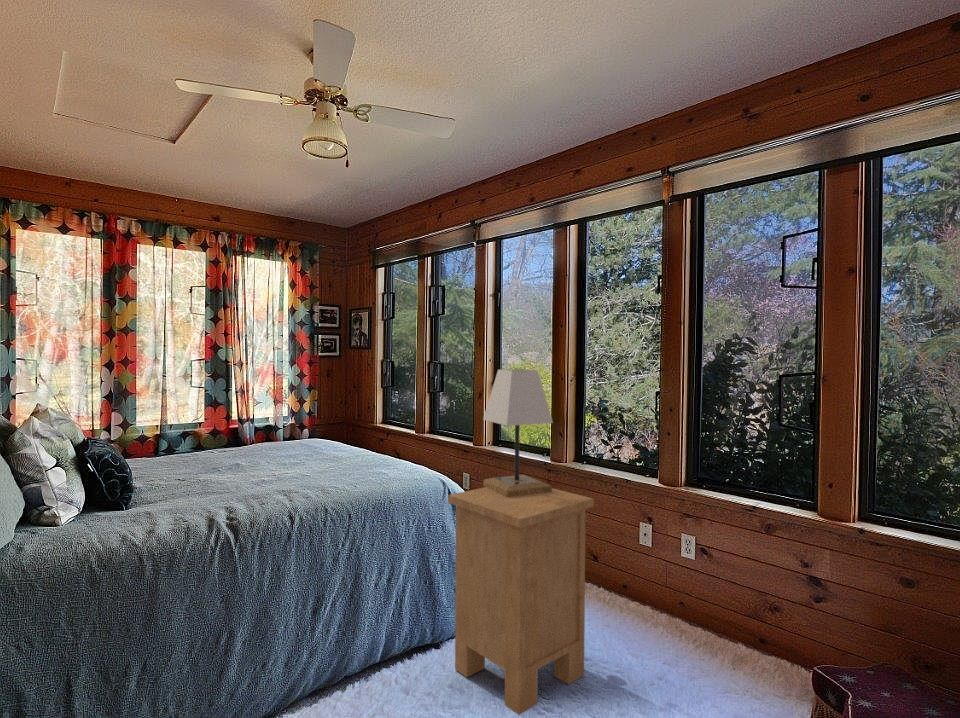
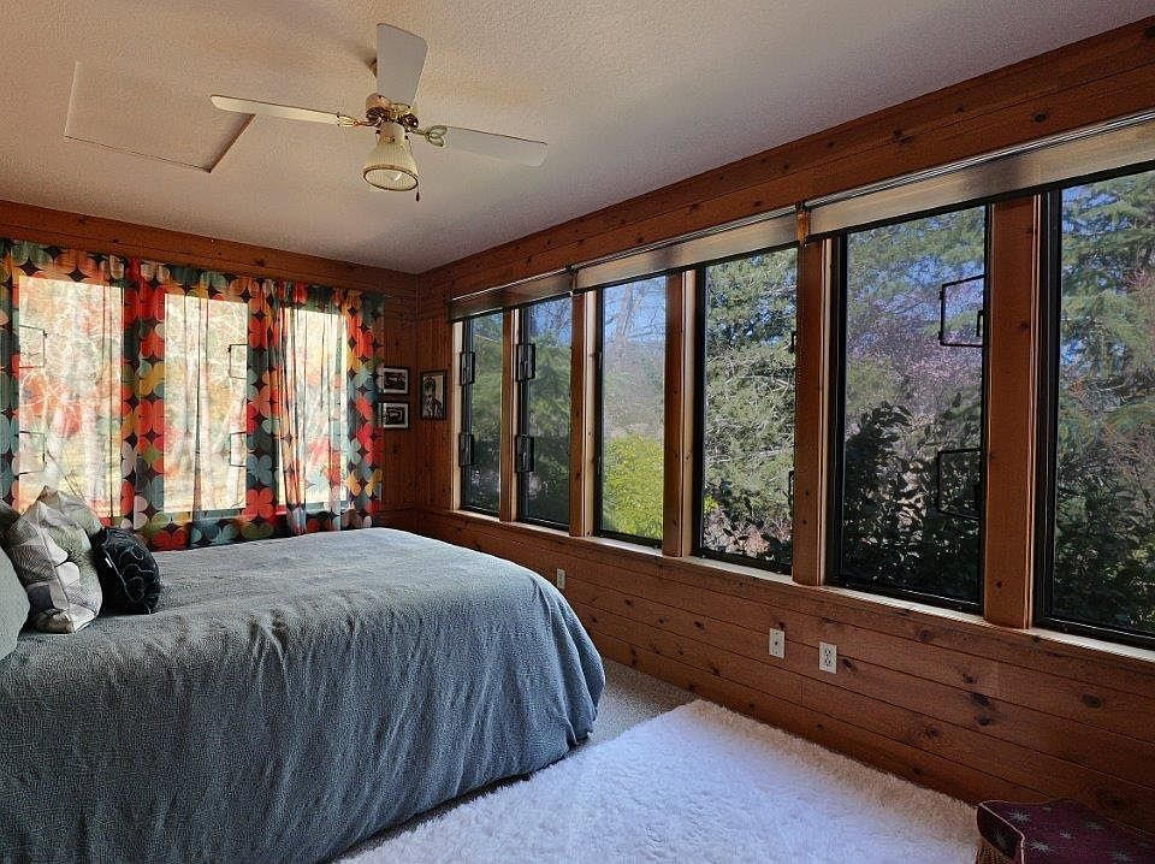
- lamp (517, 428)
- nightstand (524, 582)
